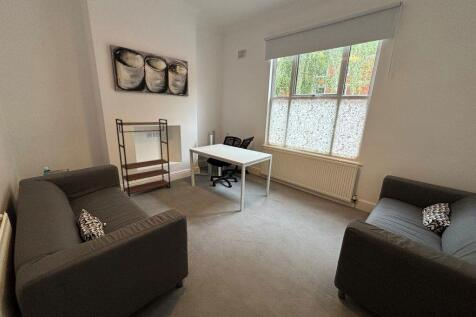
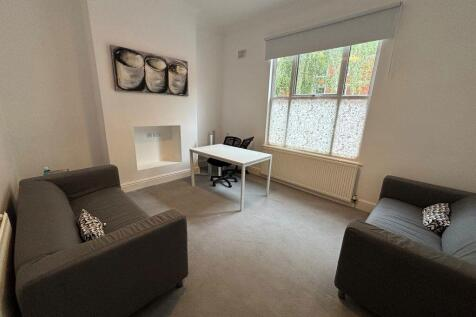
- bookshelf (145, 161)
